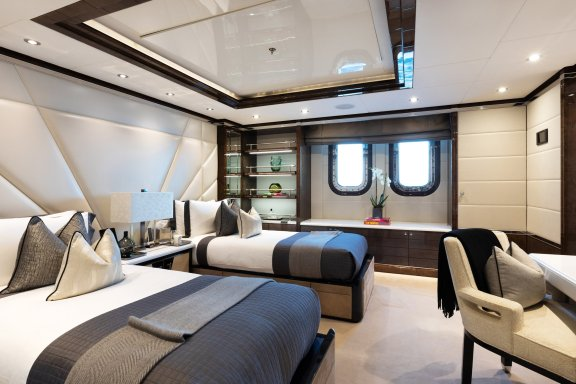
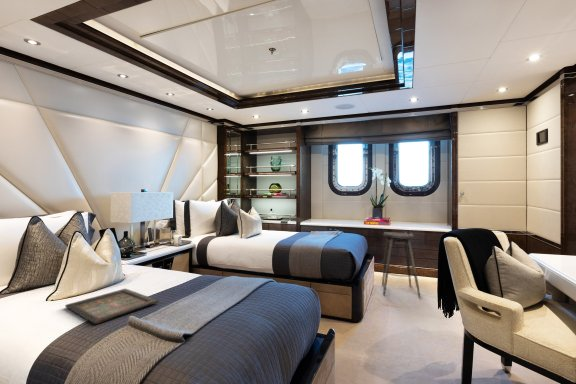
+ stool (398, 259)
+ icon panel (112, 303)
